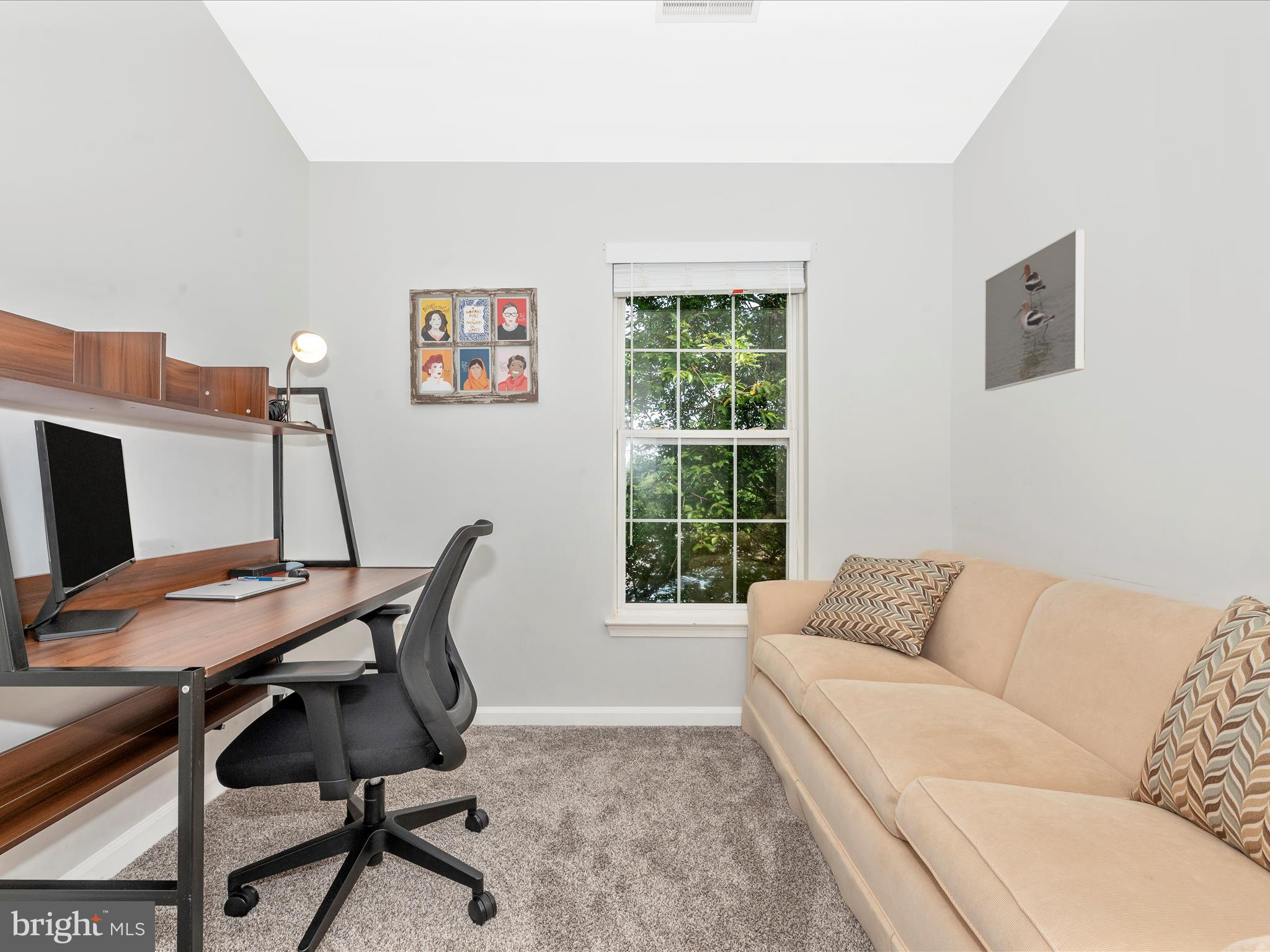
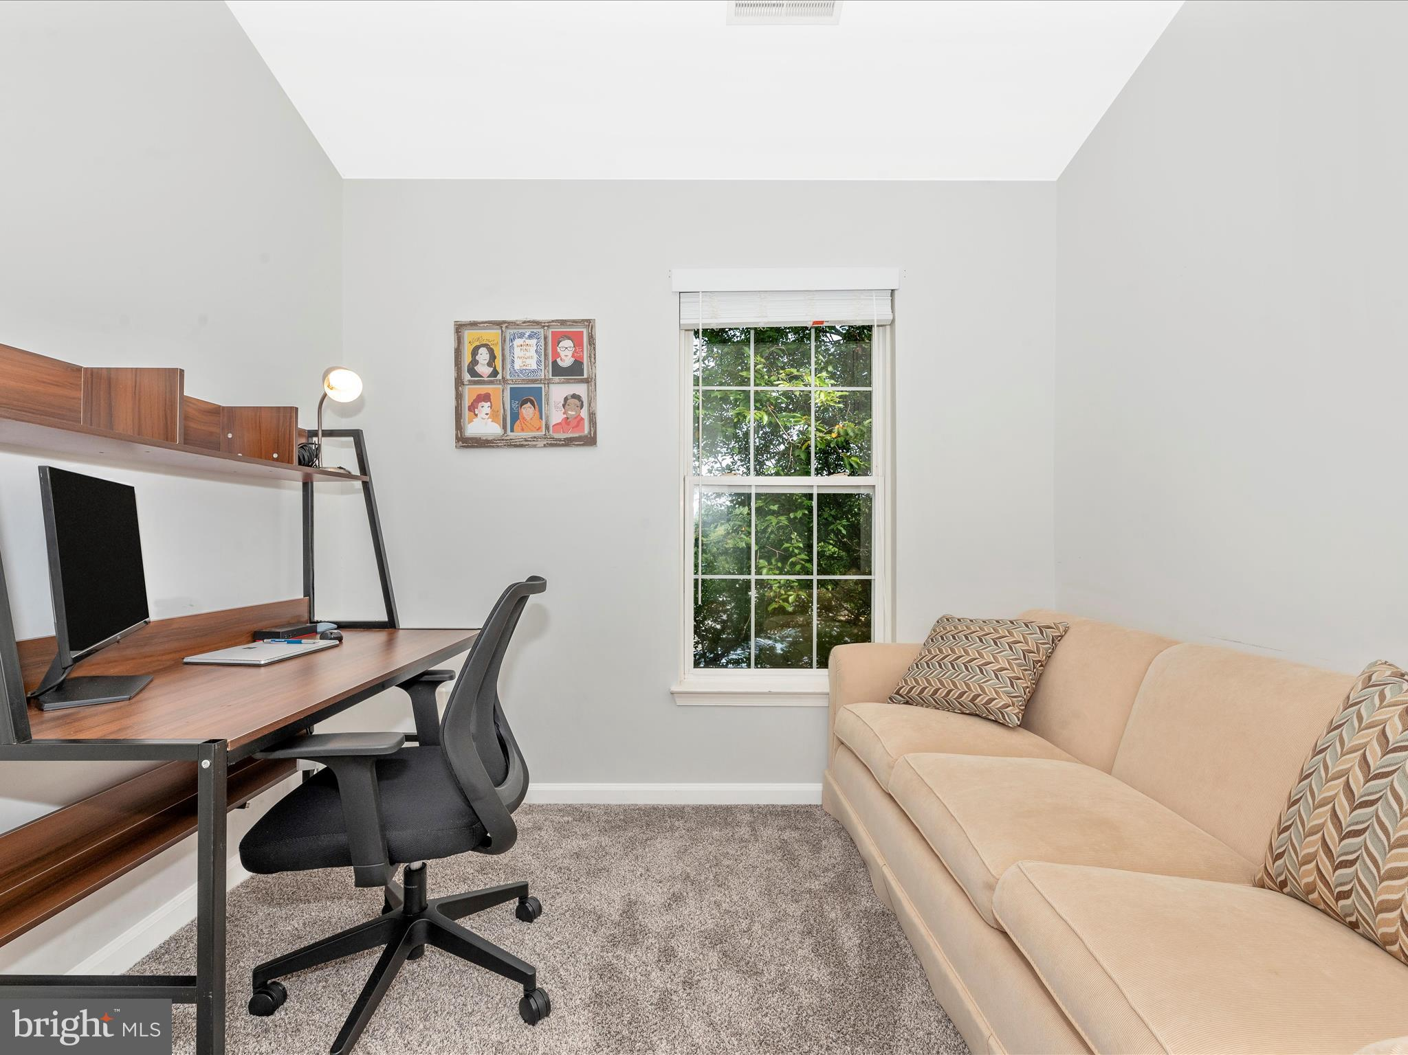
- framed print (1029, 319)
